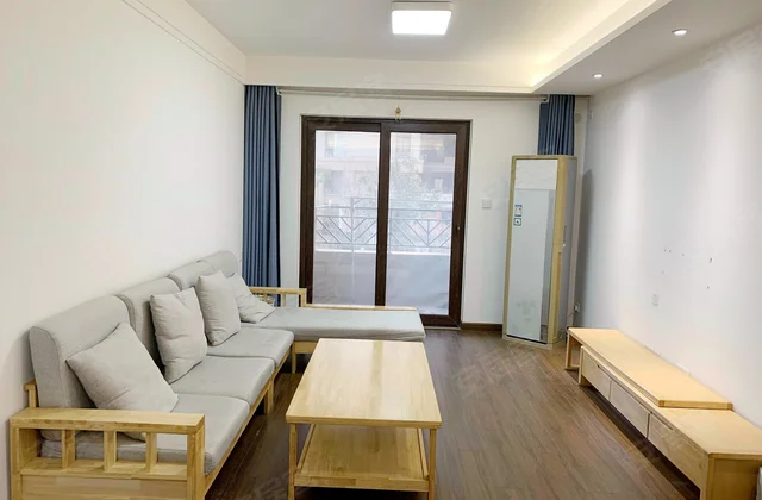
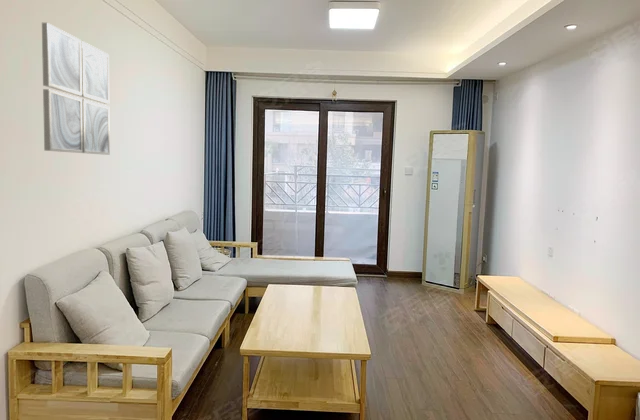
+ wall art (80, 98)
